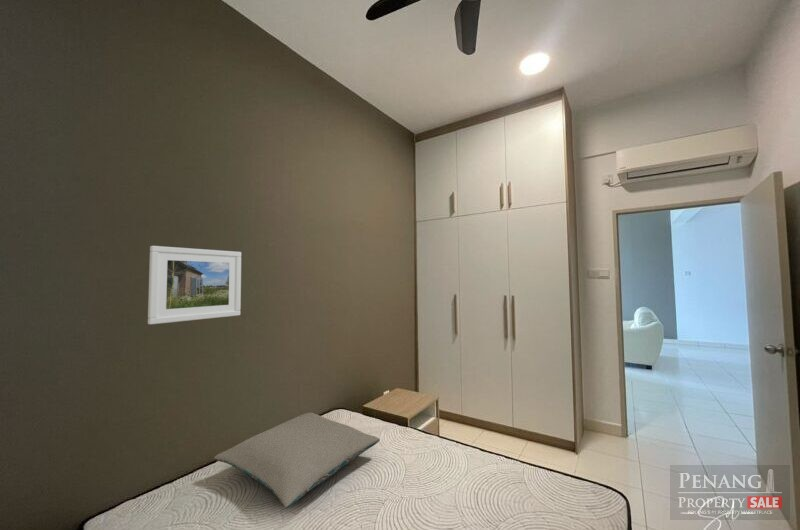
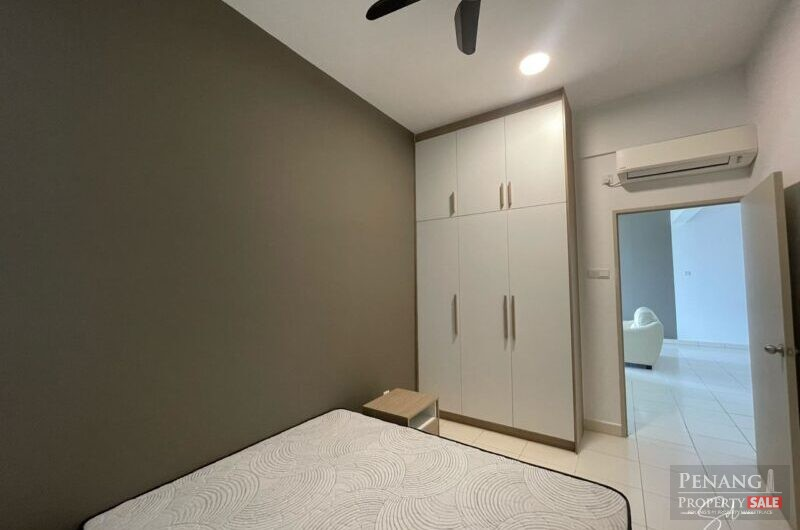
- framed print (199, 284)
- pillow (301, 448)
